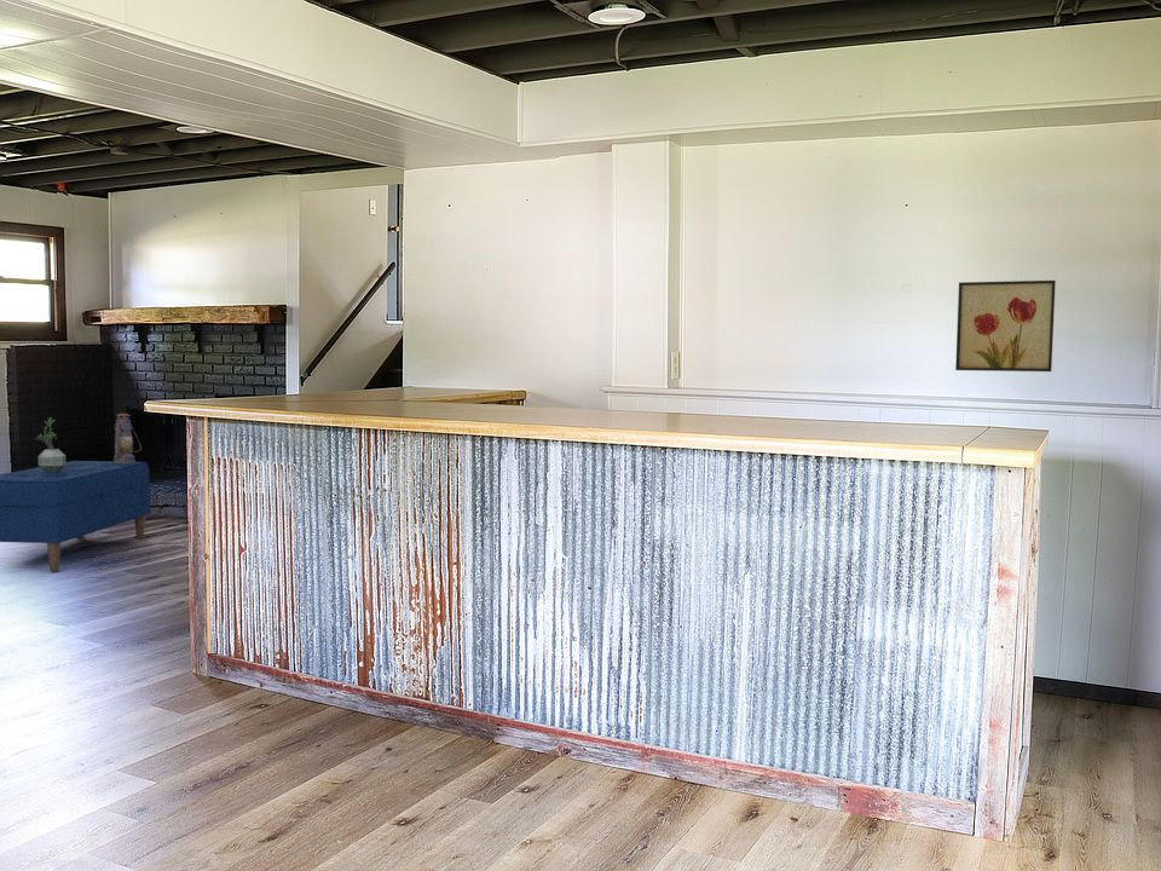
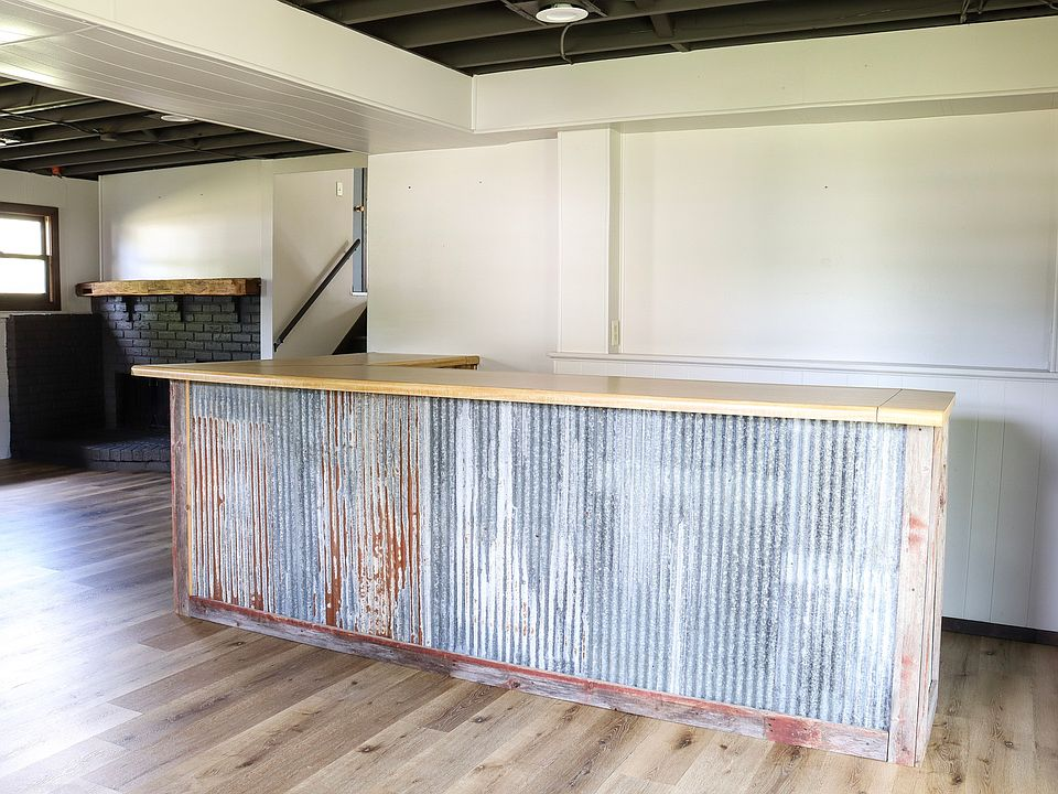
- bench (67, 512)
- lantern (125, 438)
- wall art (1004, 325)
- potted plant (50, 444)
